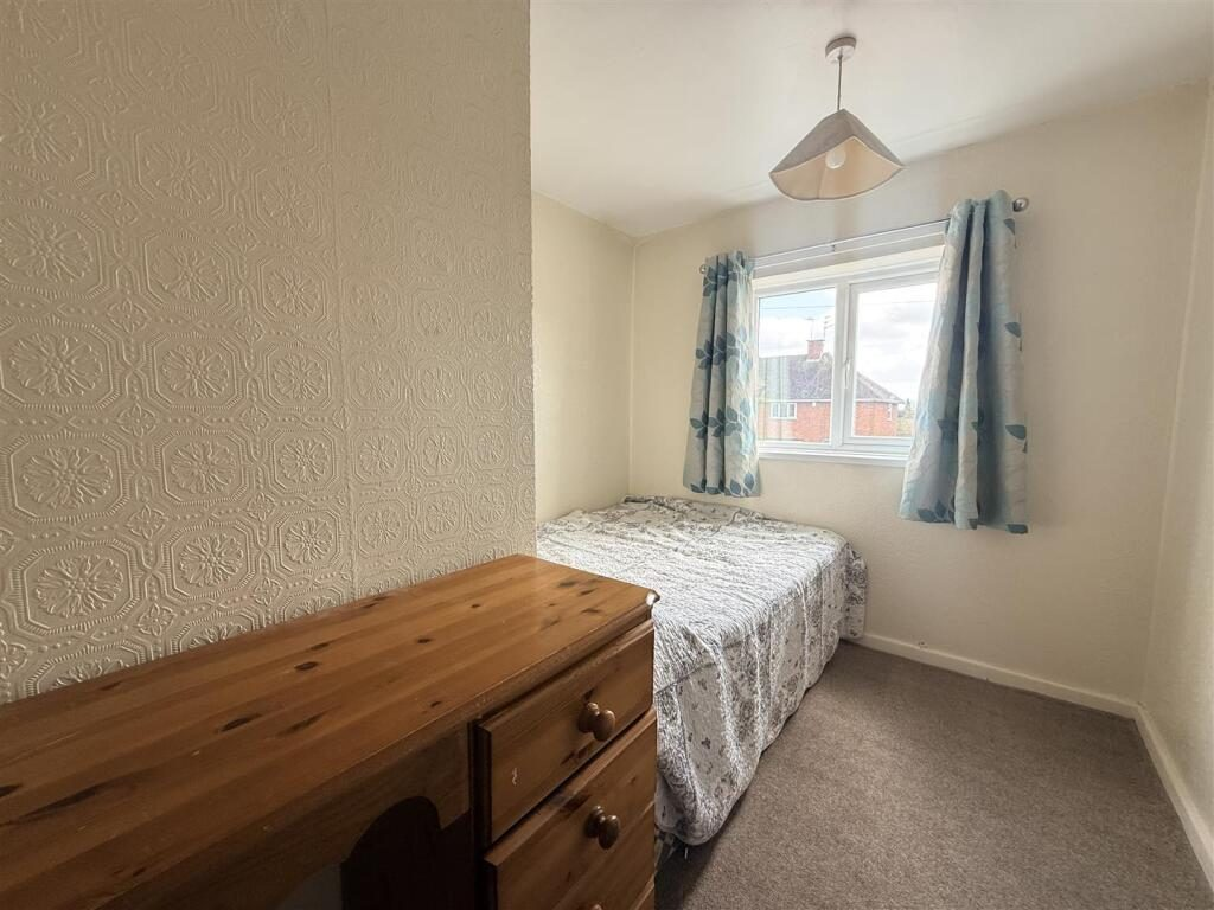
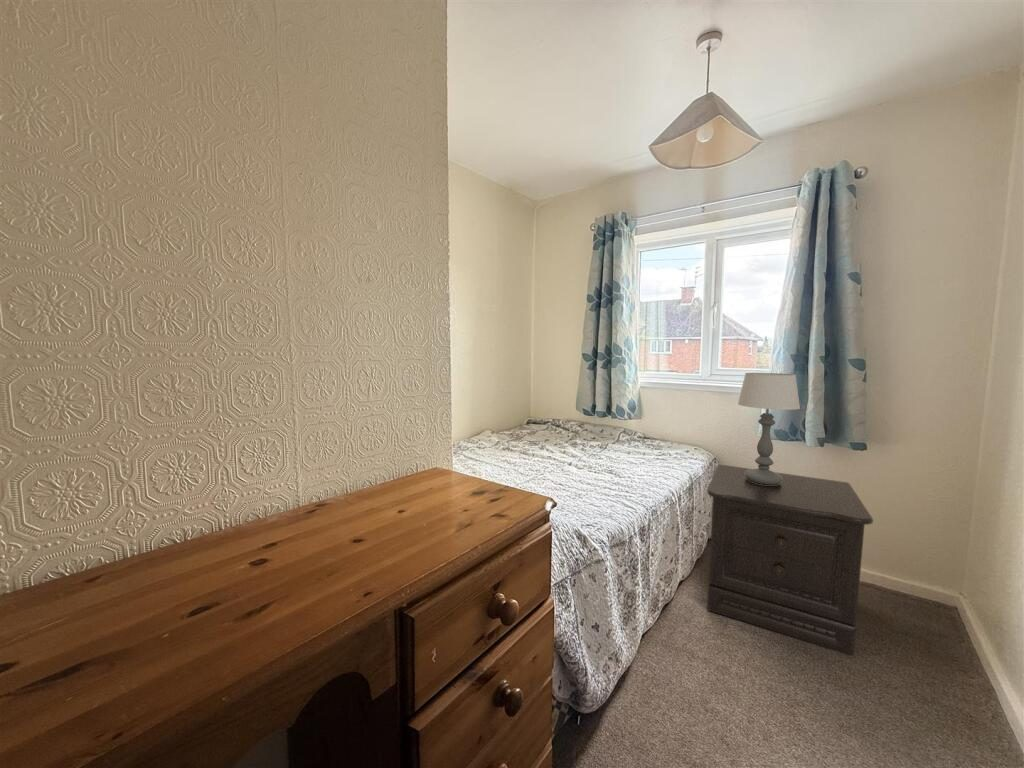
+ table lamp (766, 427)
+ nightstand (776, 546)
